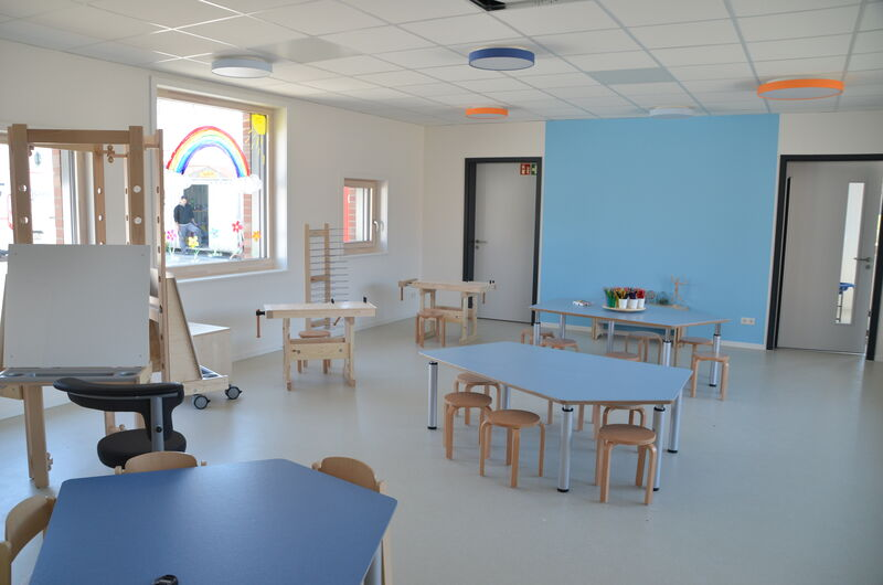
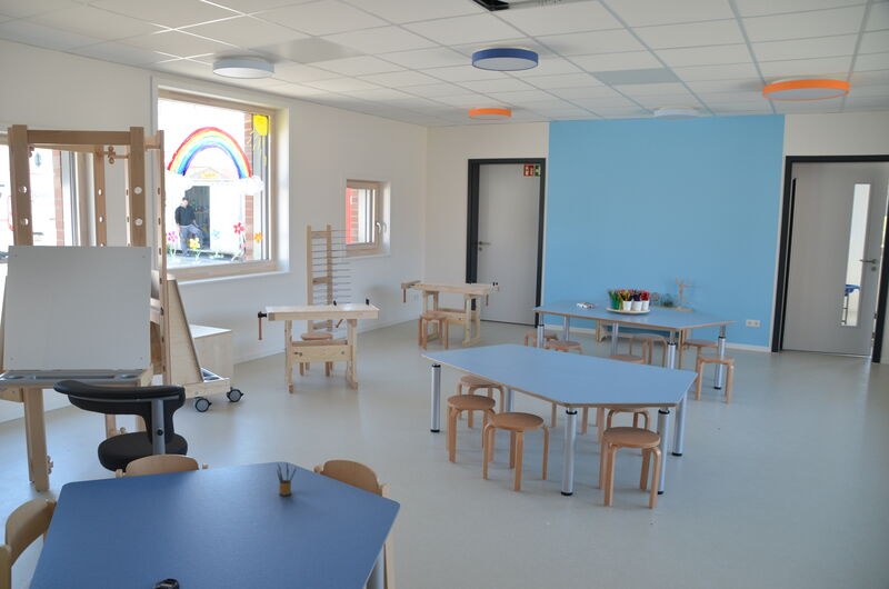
+ pencil box (287, 479)
